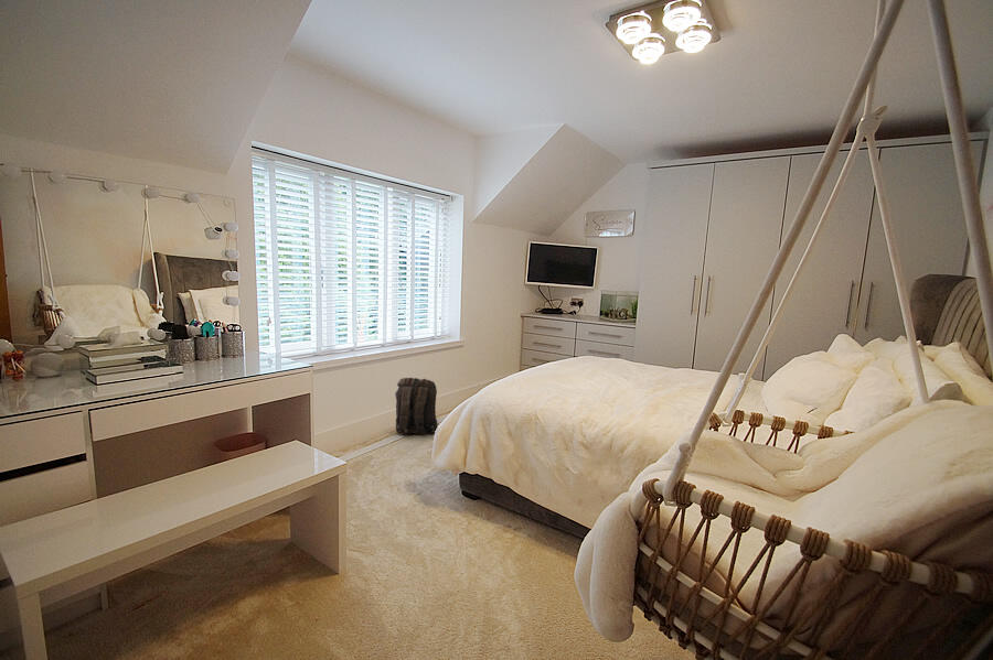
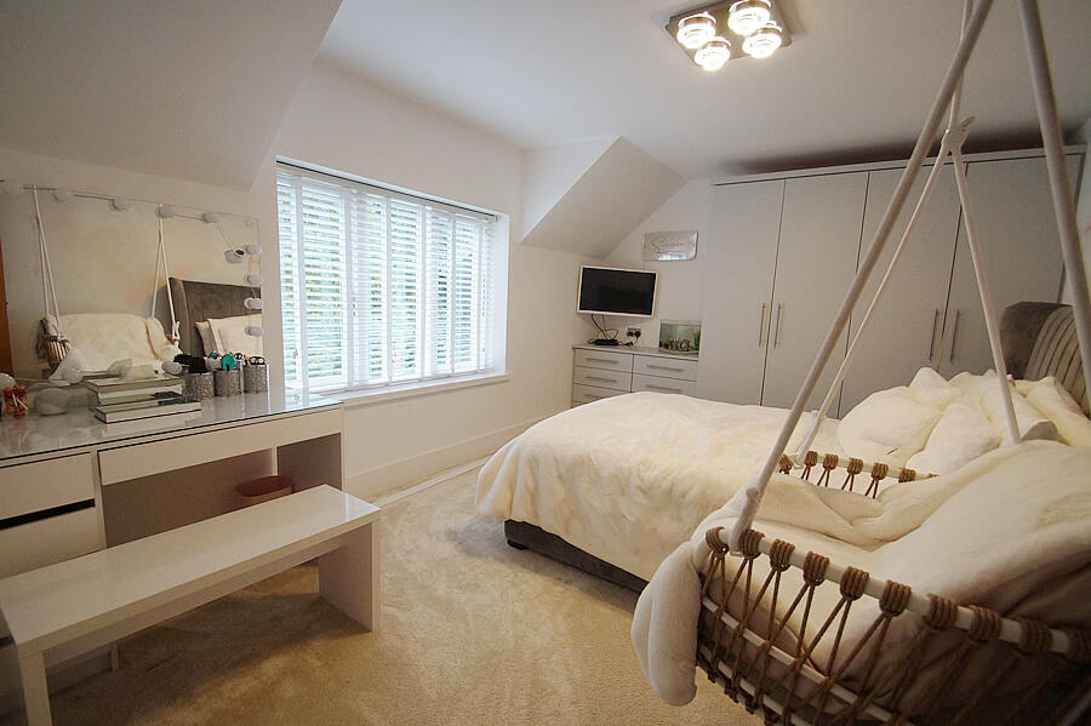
- backpack (417, 404)
